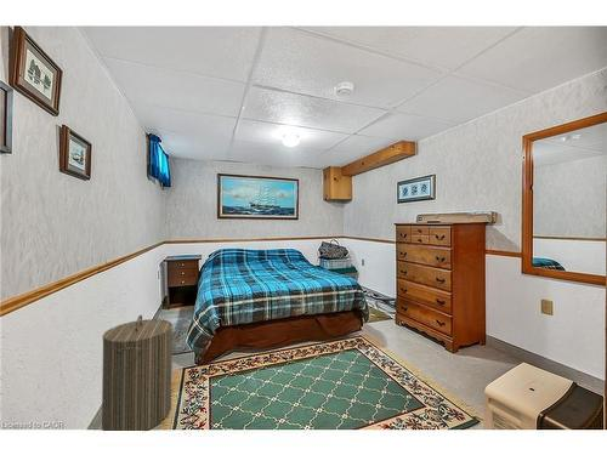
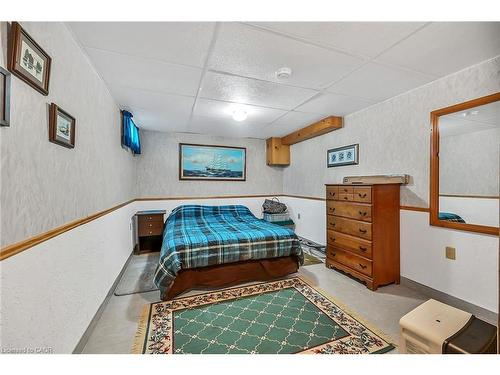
- laundry hamper (138, 364)
